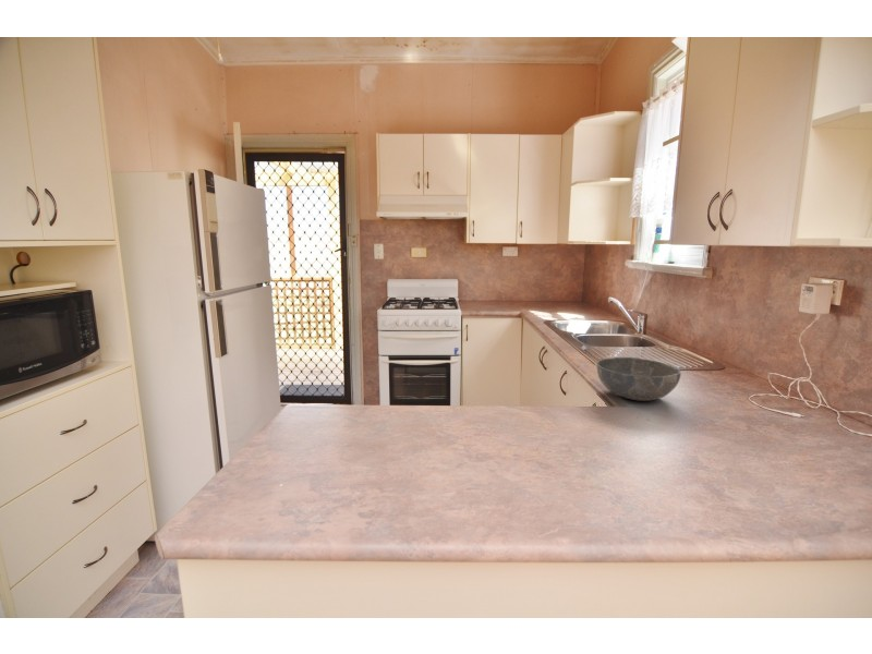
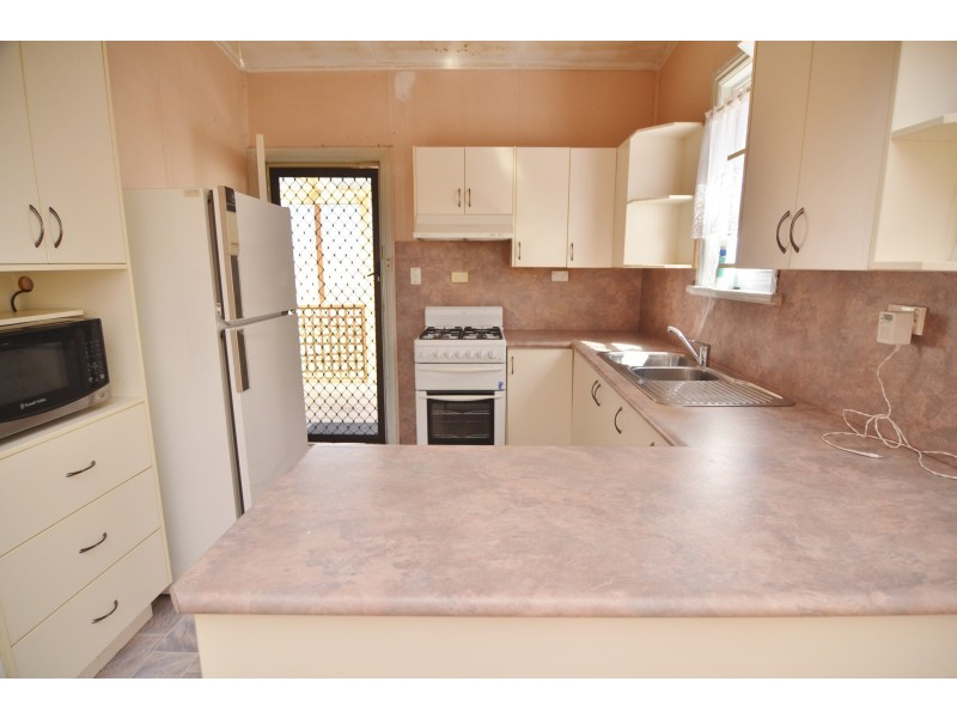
- bowl (635, 380)
